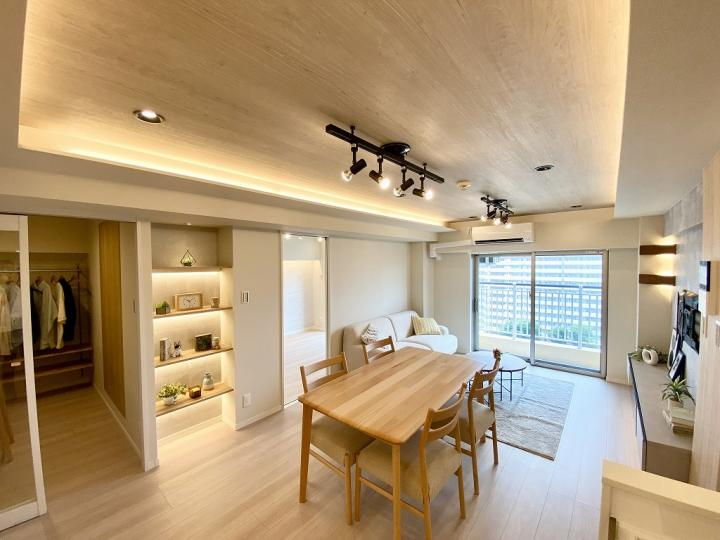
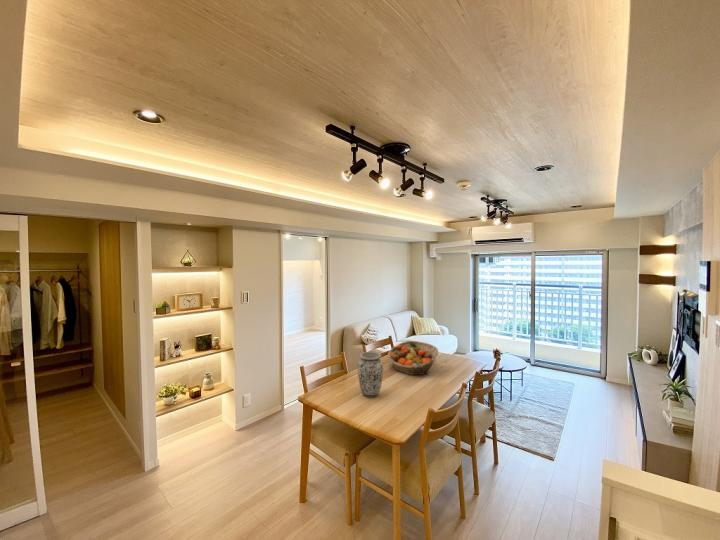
+ fruit basket (412, 357)
+ vase (370, 374)
